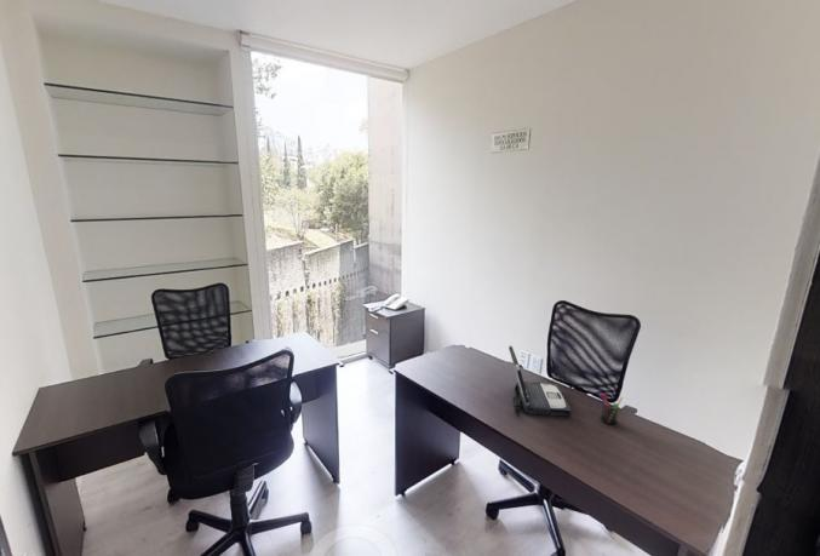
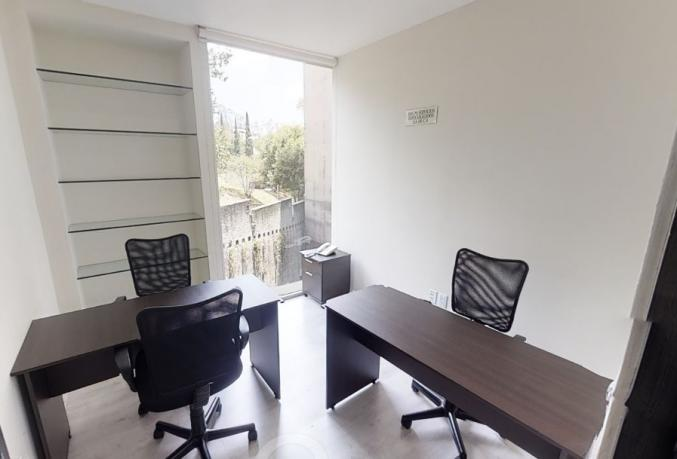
- pen holder (610, 408)
- laptop (534, 382)
